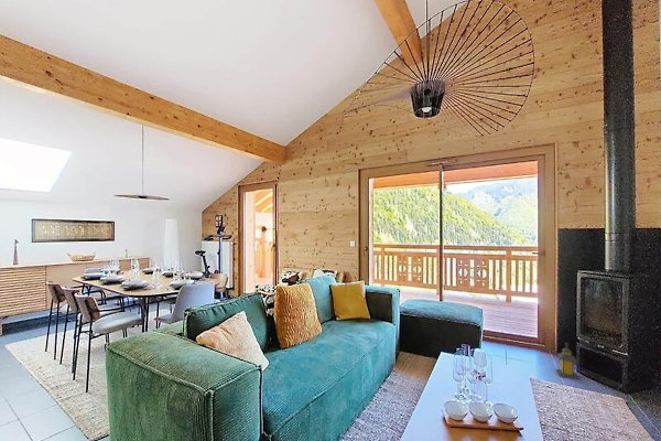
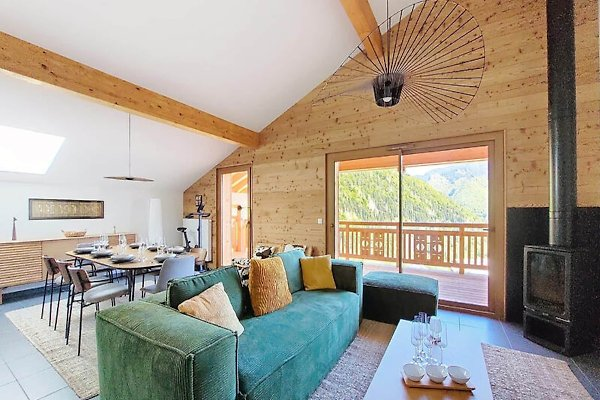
- lantern (566, 358)
